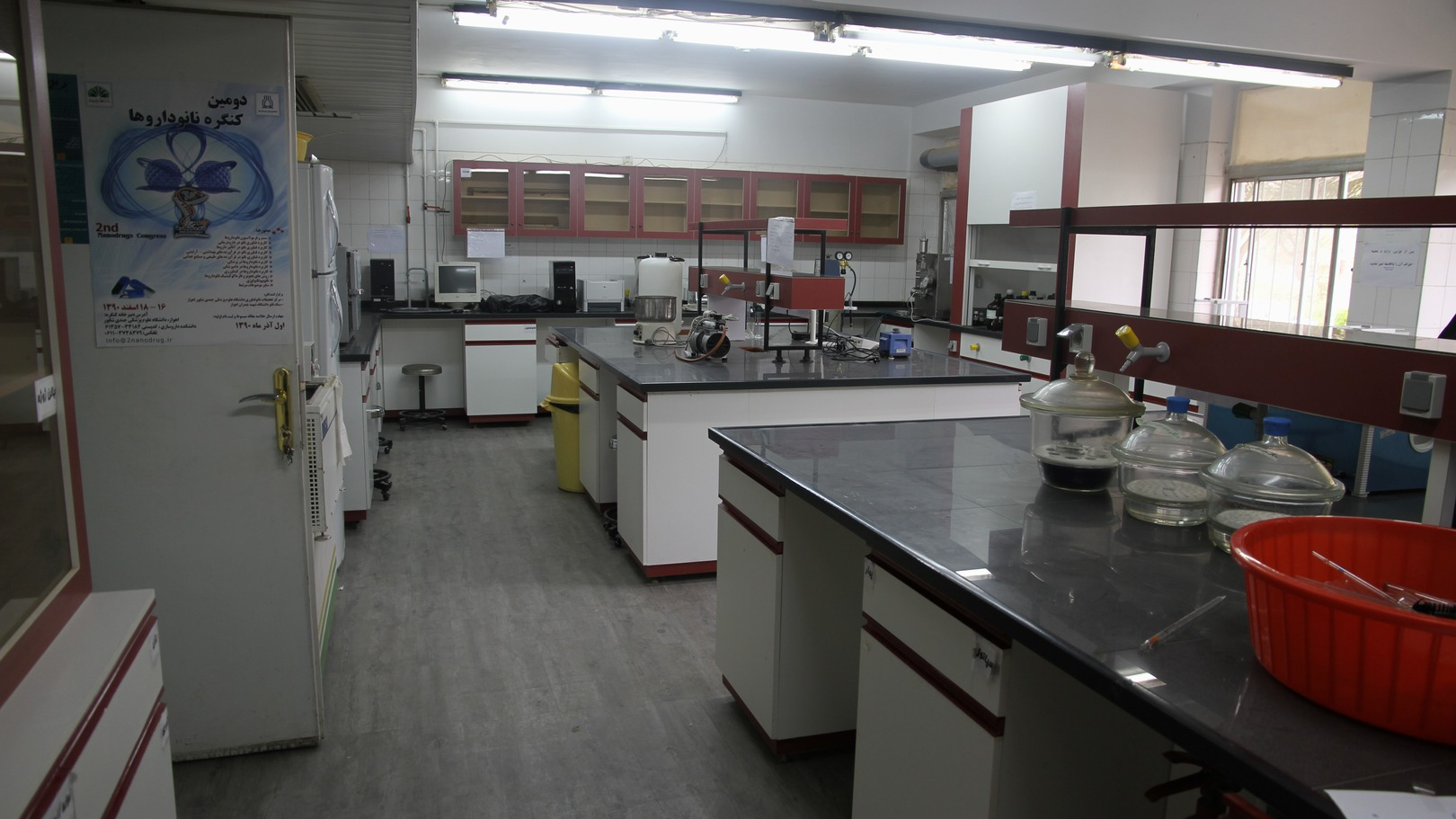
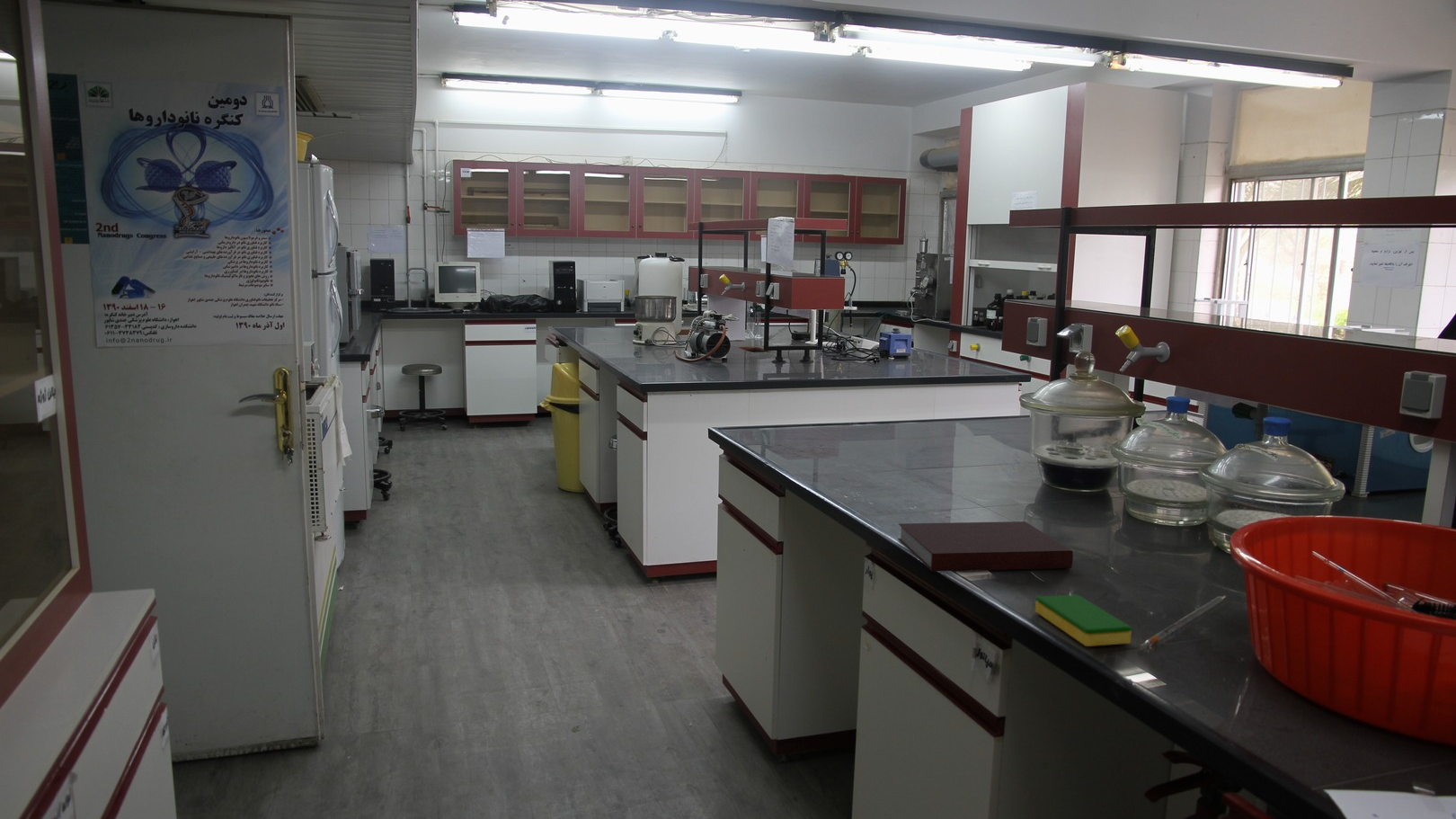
+ notebook (981, 545)
+ dish sponge (1081, 619)
